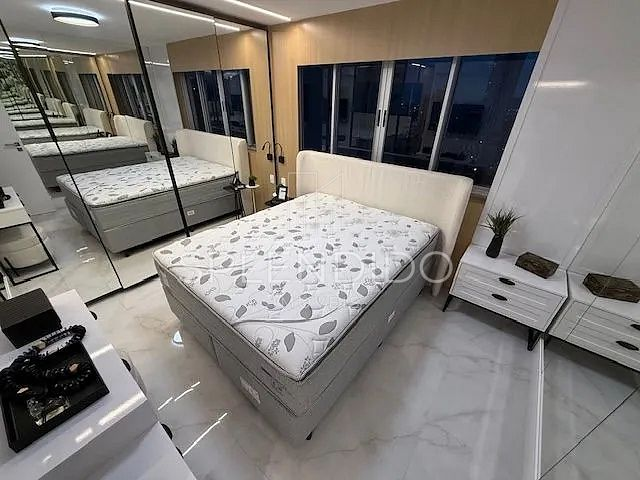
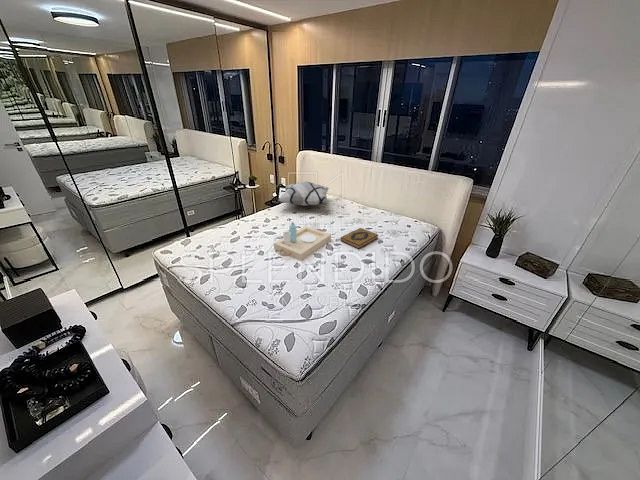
+ hardback book (359, 237)
+ decorative pillow (305, 193)
+ serving tray (303, 233)
